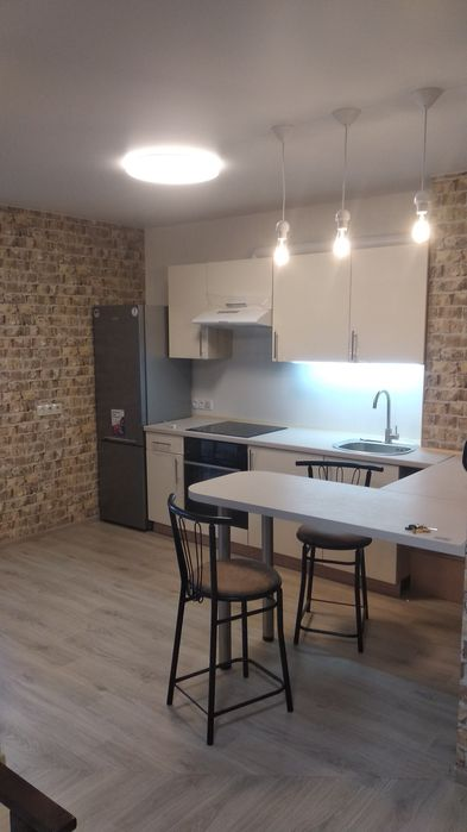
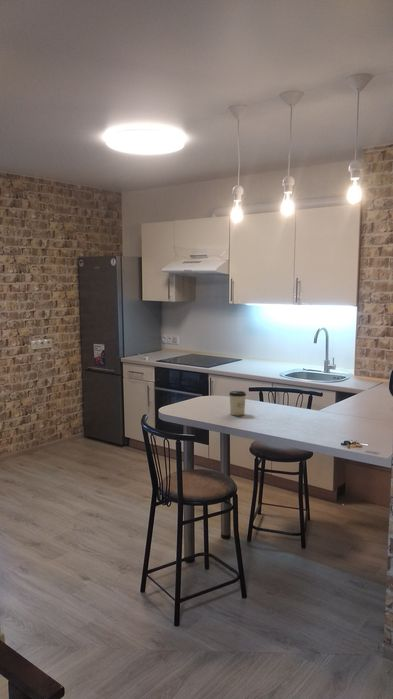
+ cup (237, 403)
